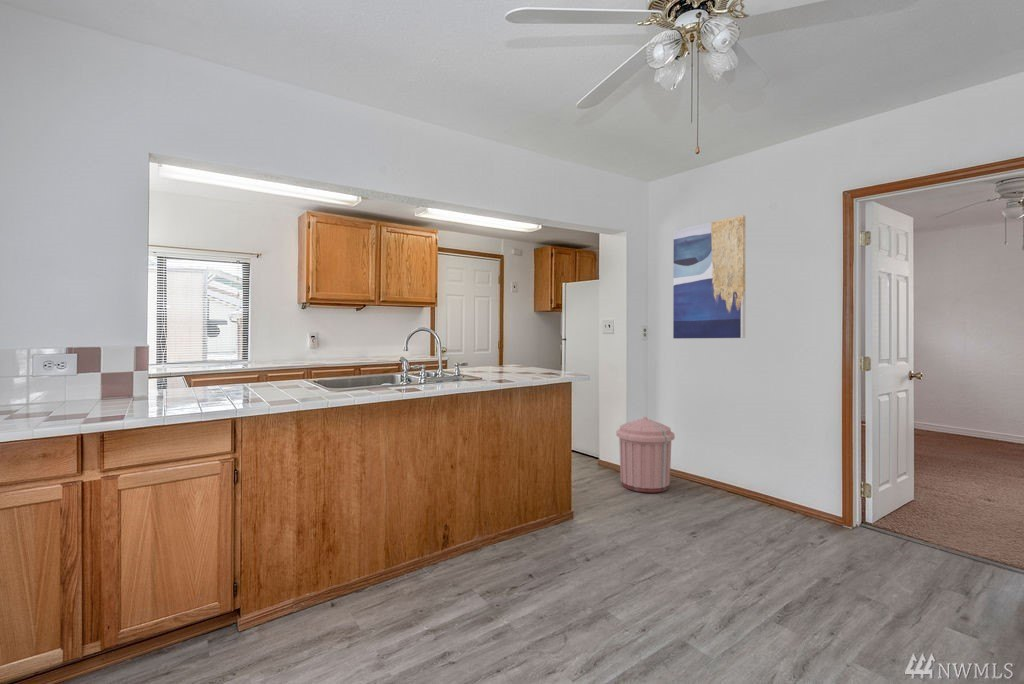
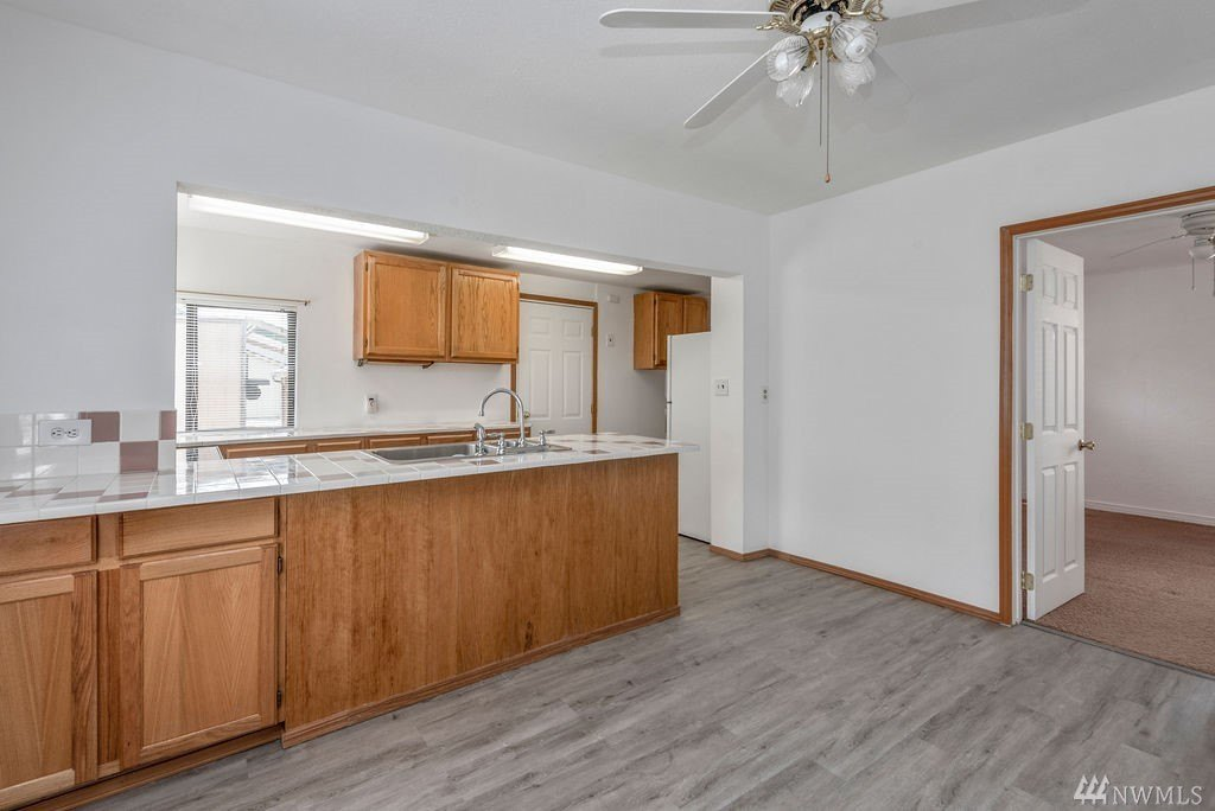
- trash can (644, 451)
- wall art (707, 281)
